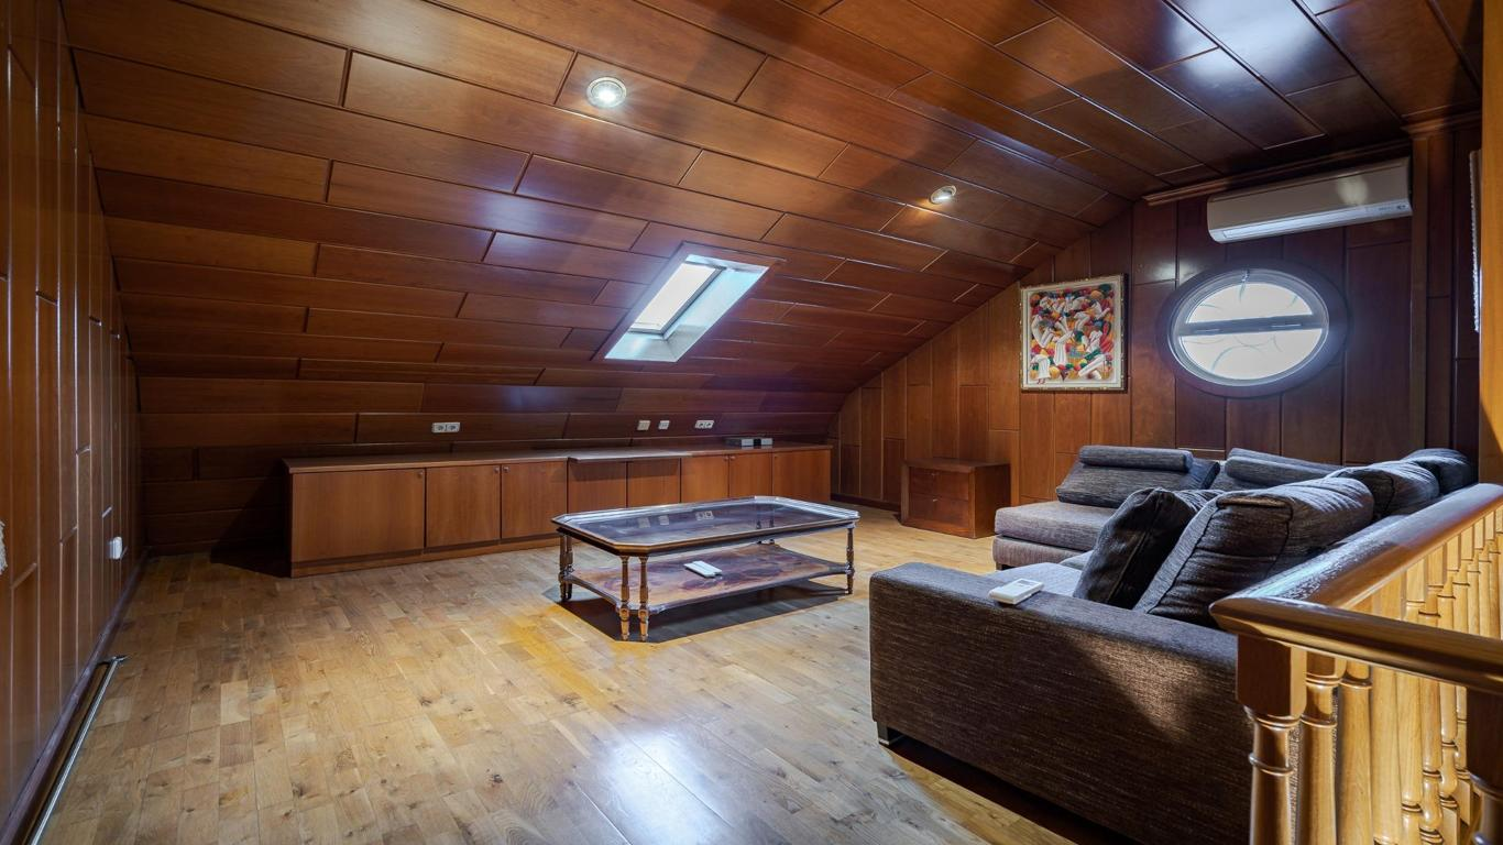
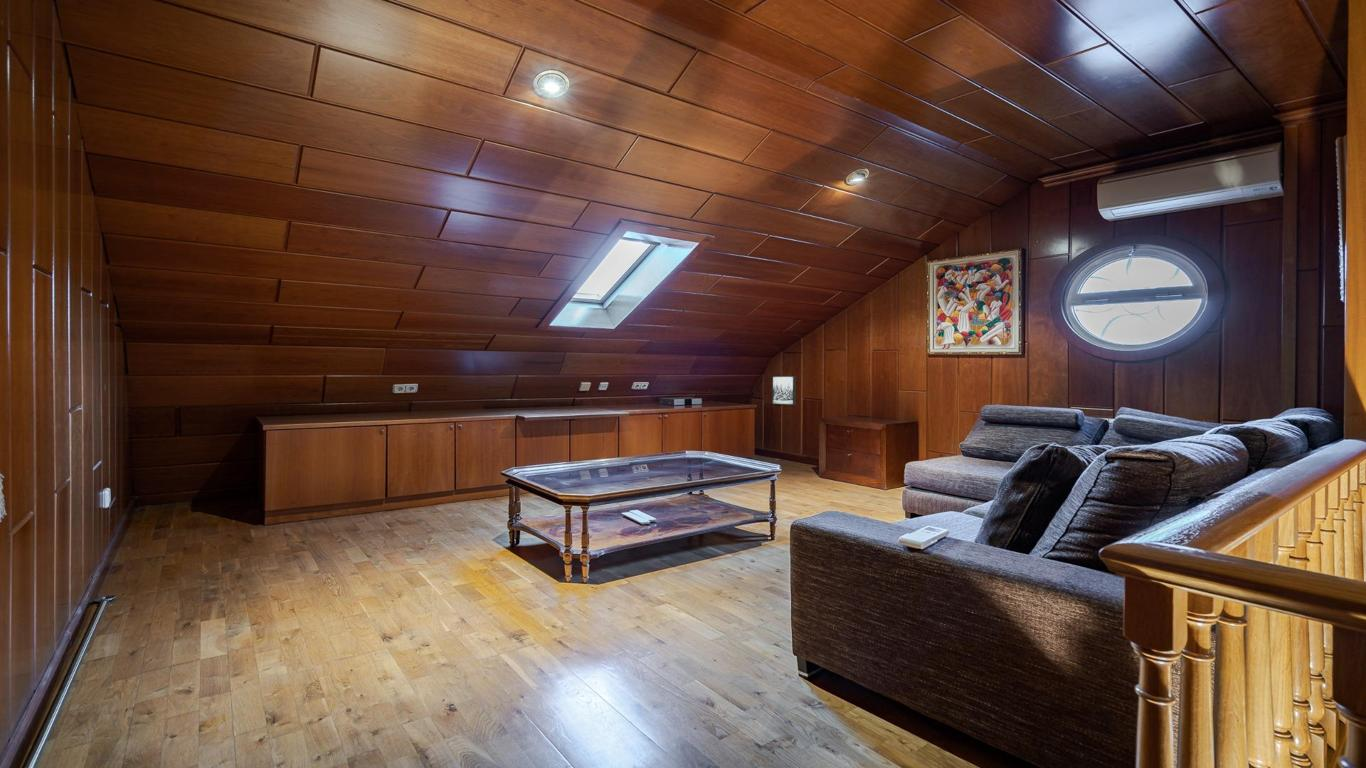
+ wall art (783, 390)
